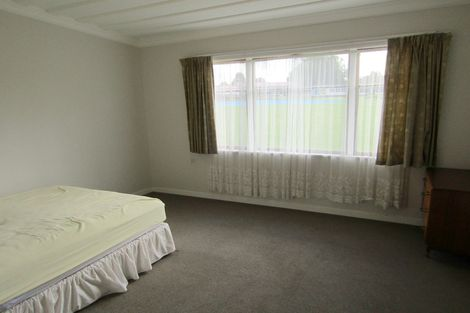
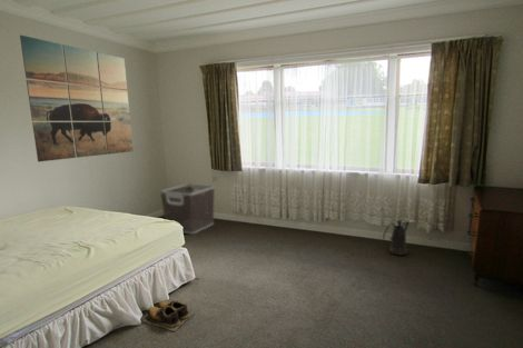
+ clothes hamper (189, 207)
+ shoes (167, 310)
+ watering can (396, 237)
+ wall art (86, 103)
